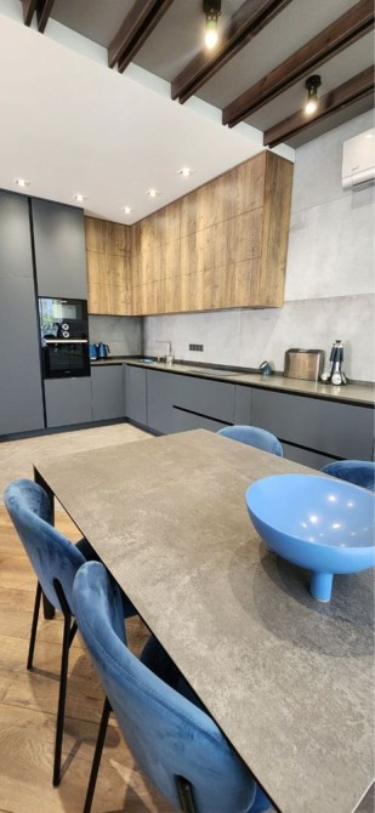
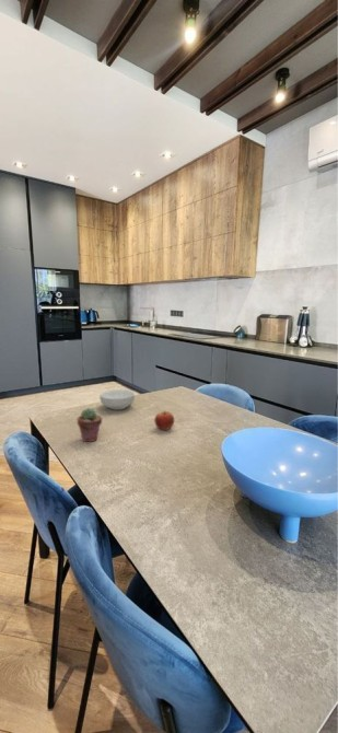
+ potted succulent (89, 423)
+ cereal bowl (117, 400)
+ apple (164, 419)
